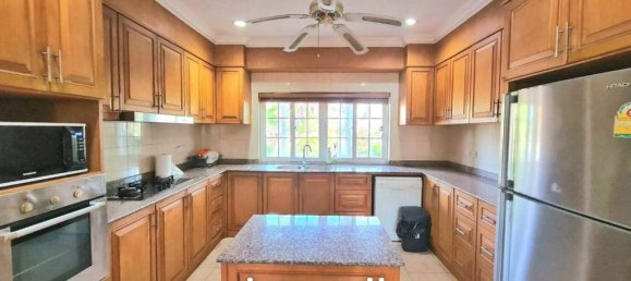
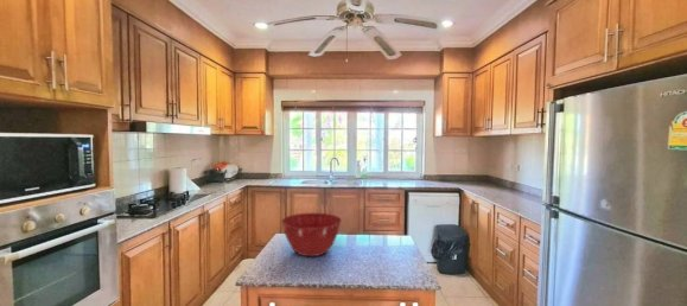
+ mixing bowl (311, 235)
